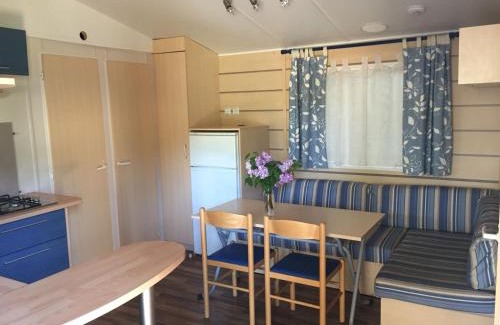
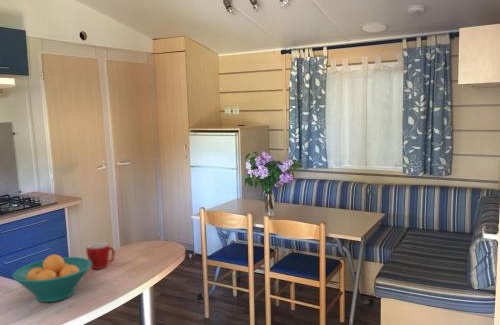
+ fruit bowl (53, 275)
+ mug (101, 256)
